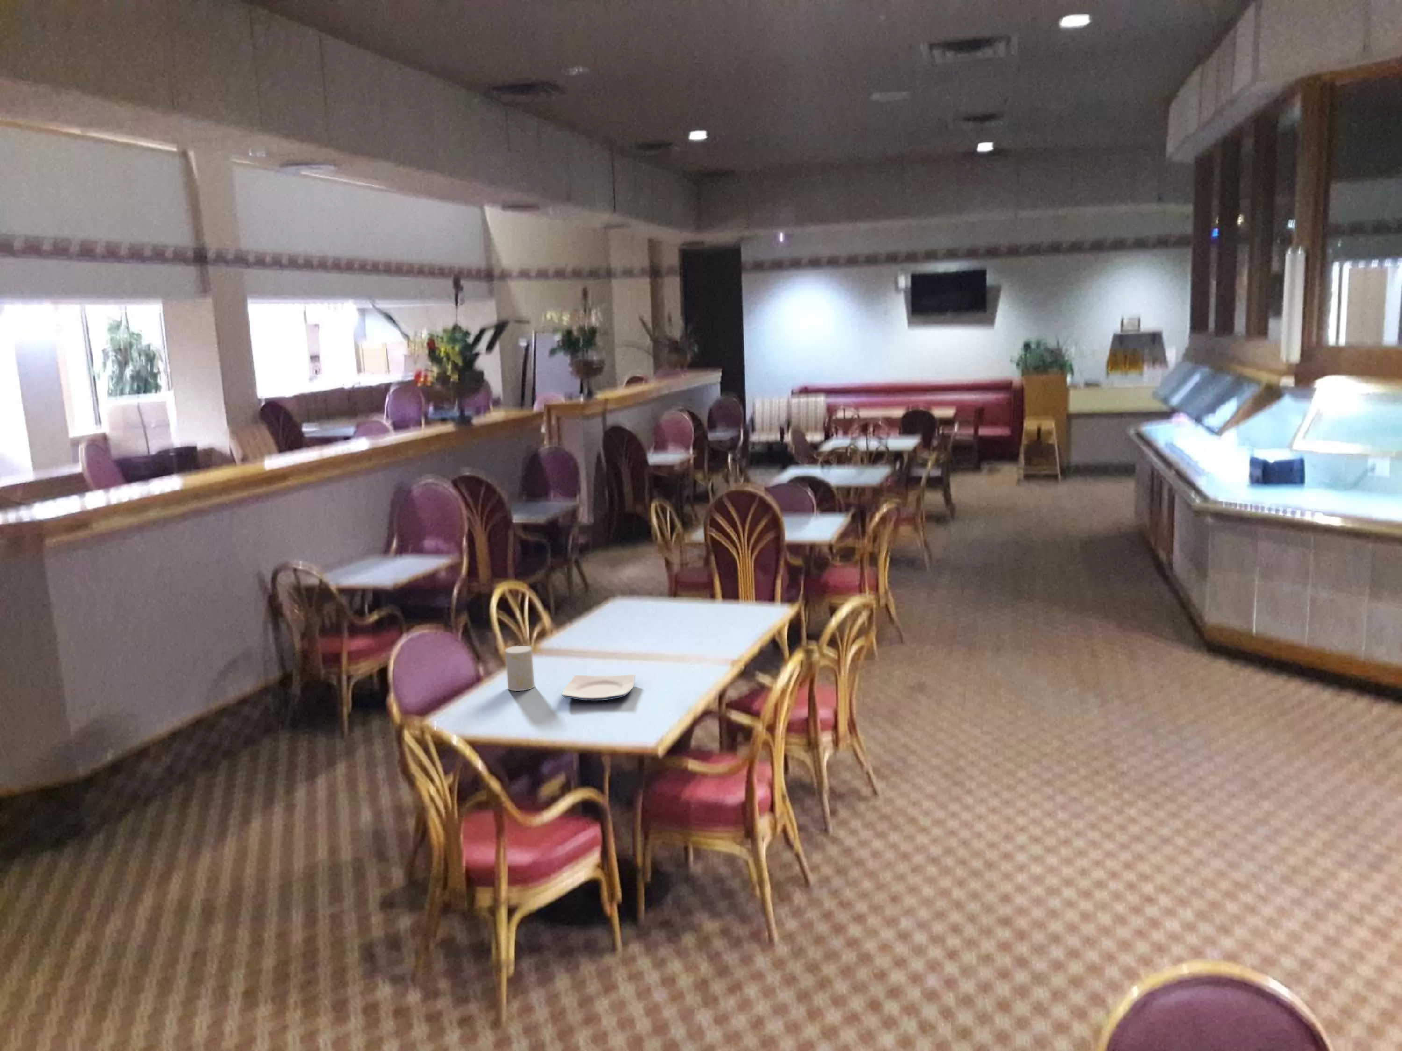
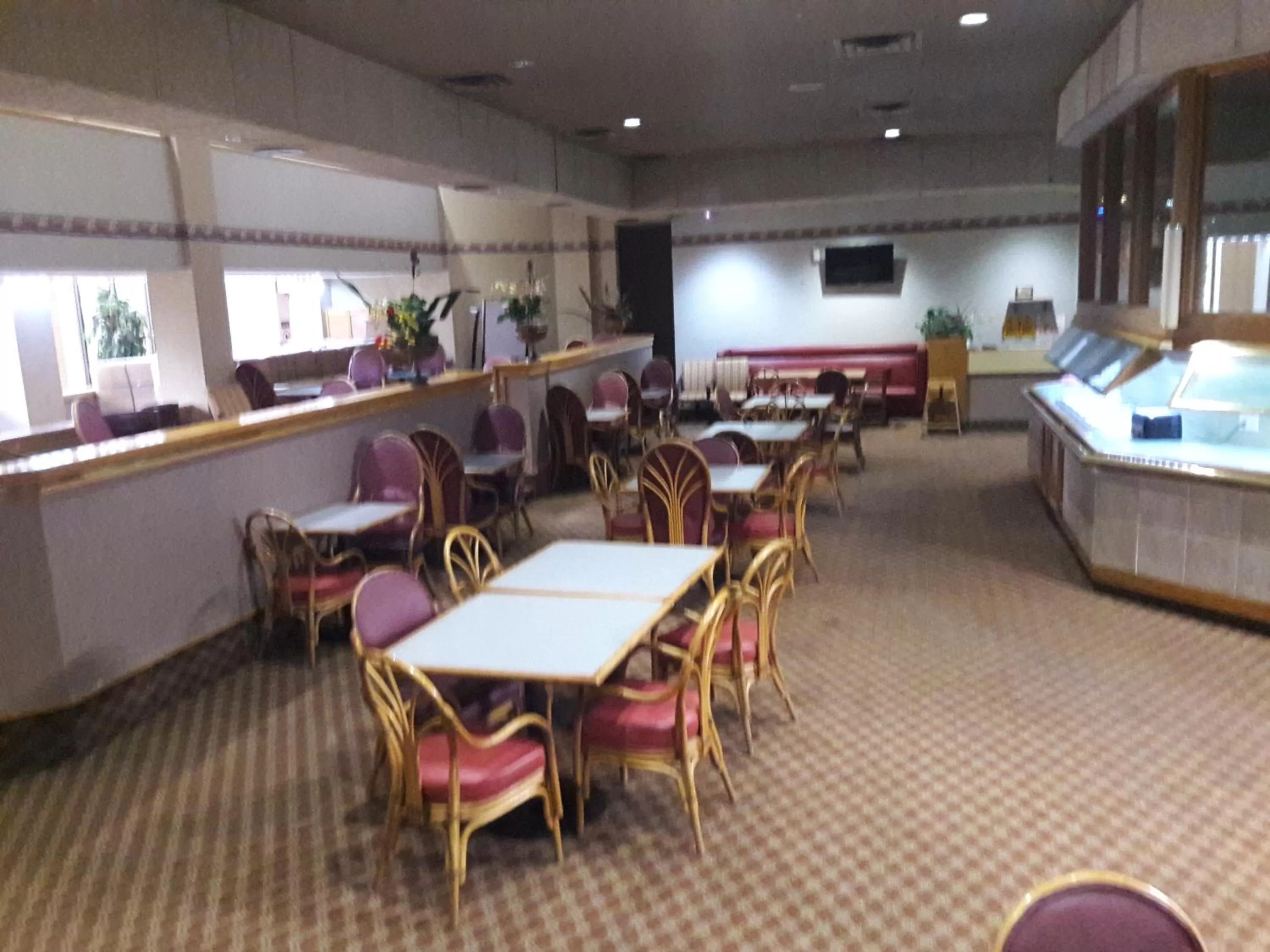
- plate (599, 688)
- cup (520, 668)
